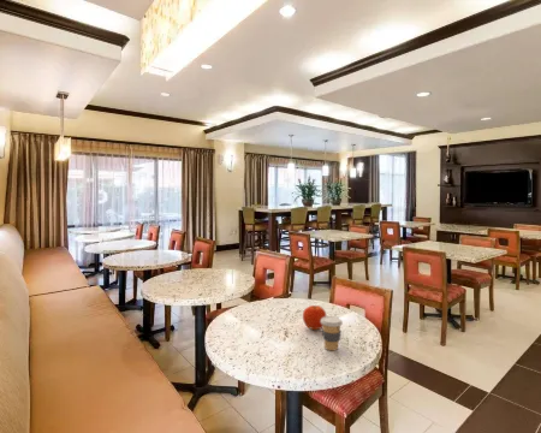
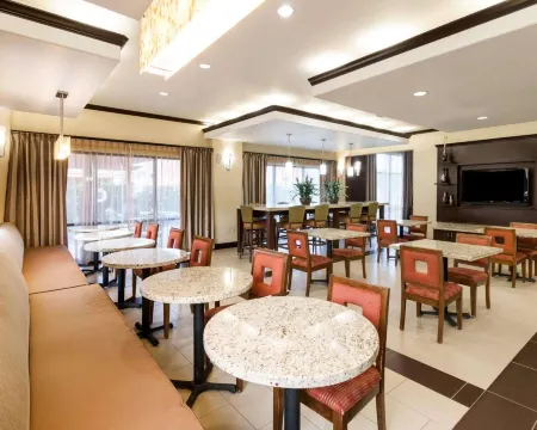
- fruit (314, 316)
- coffee cup (331, 333)
